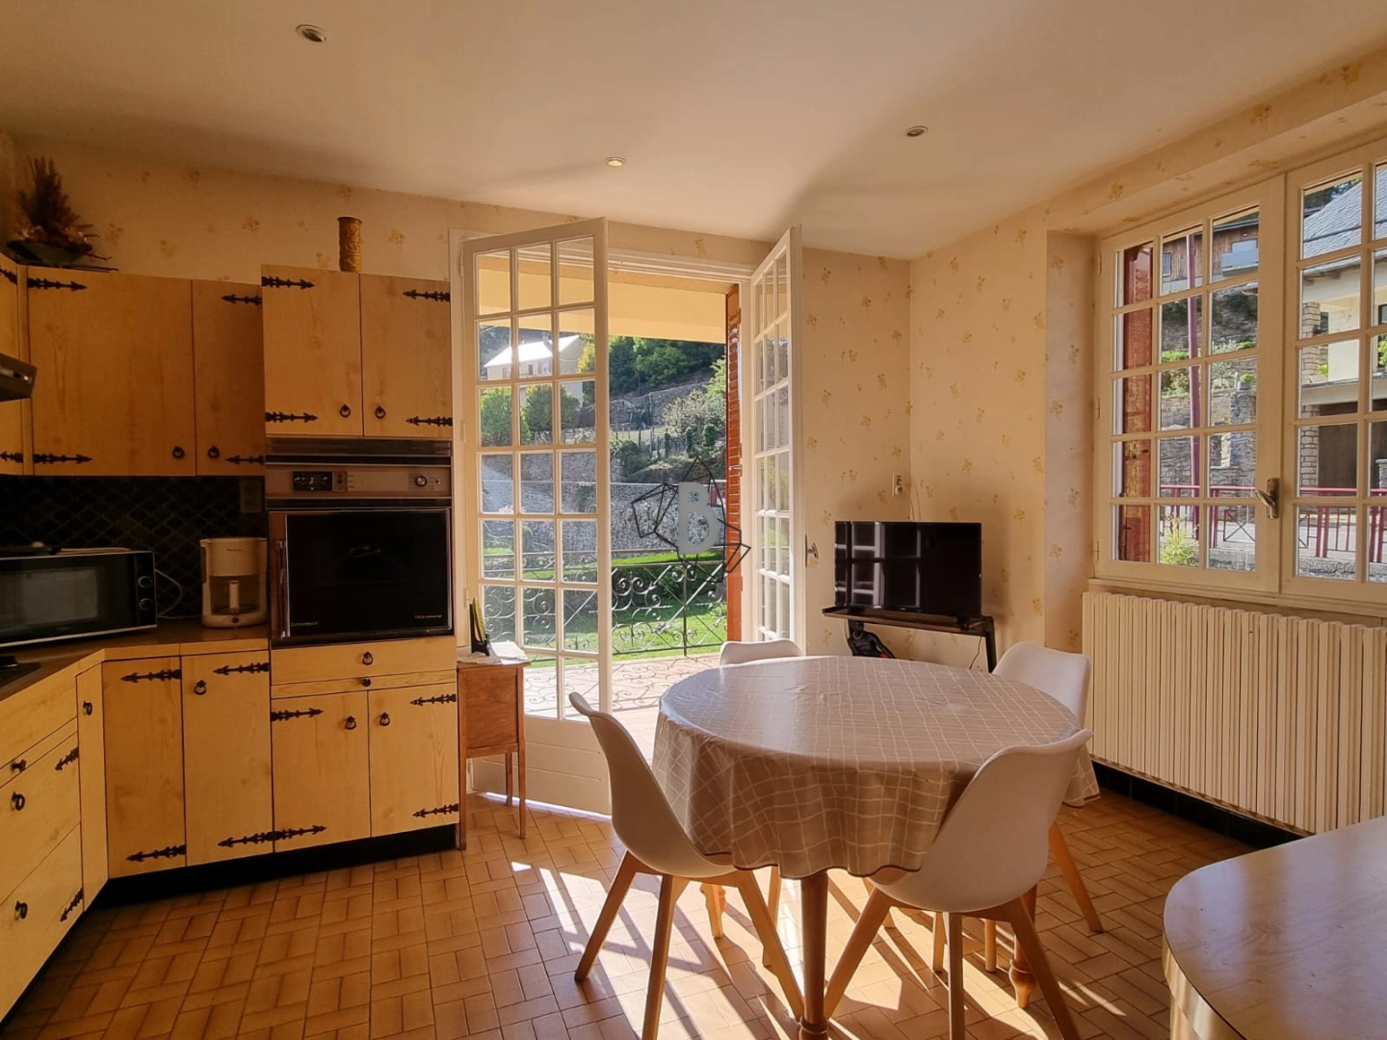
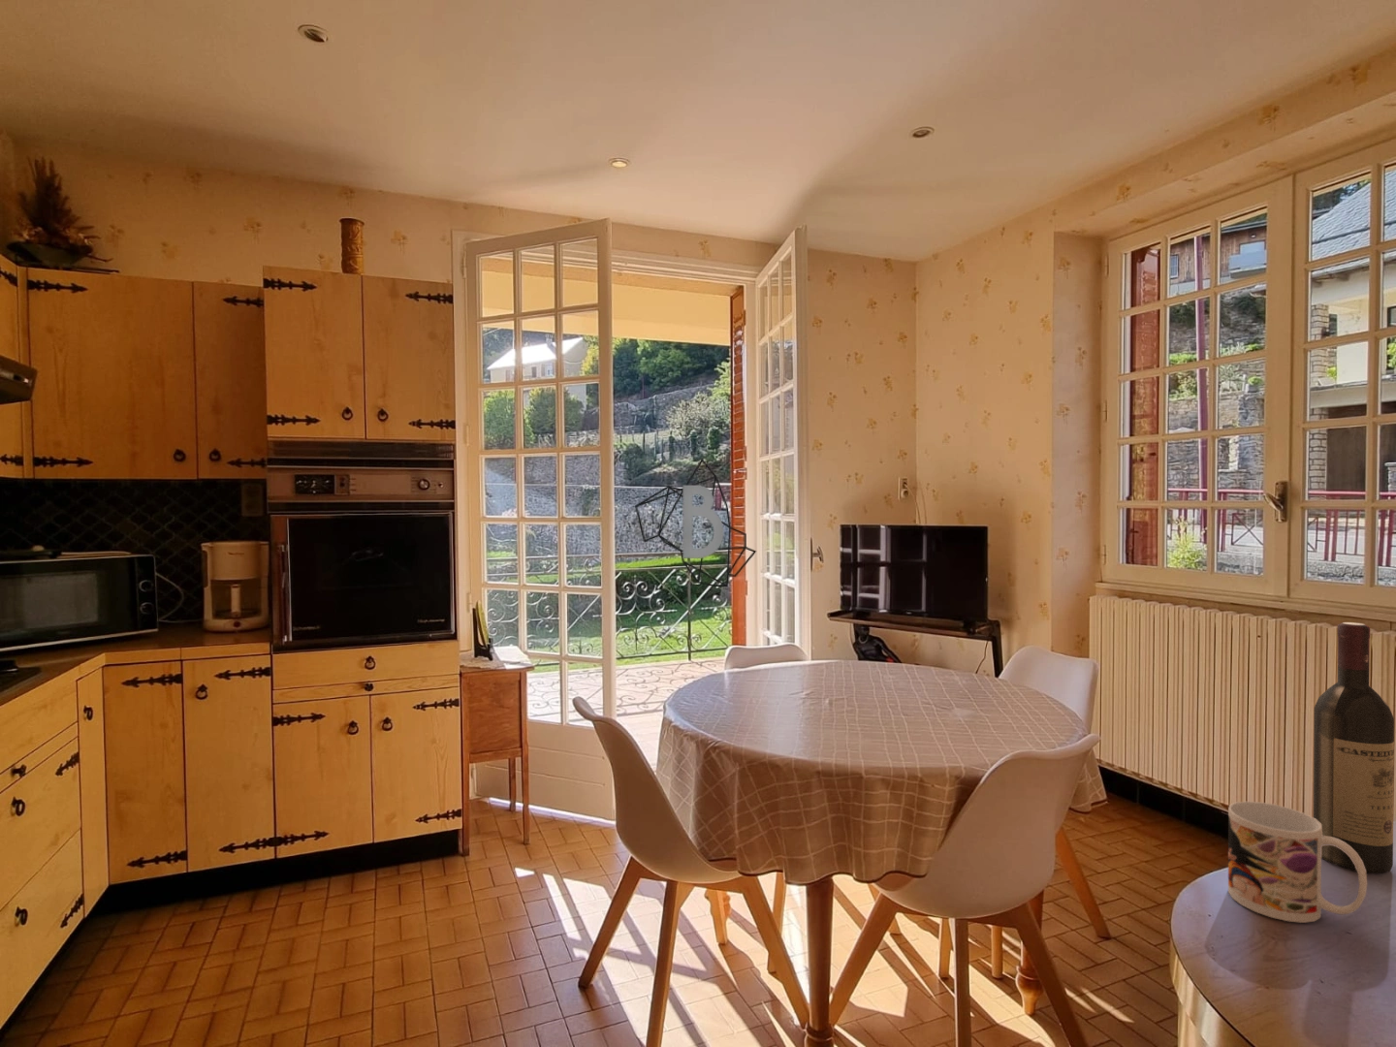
+ mug (1294, 864)
+ wine bottle (1352, 741)
